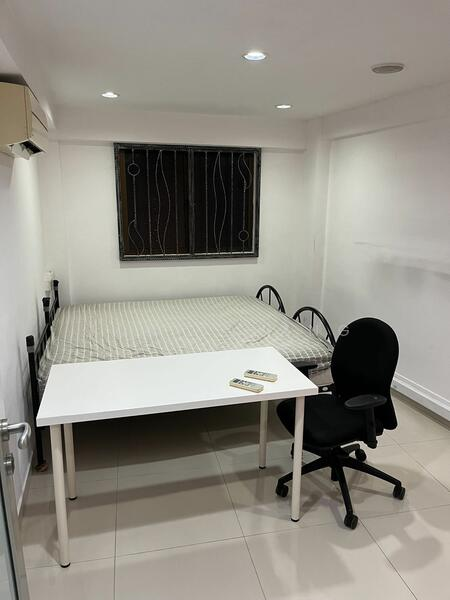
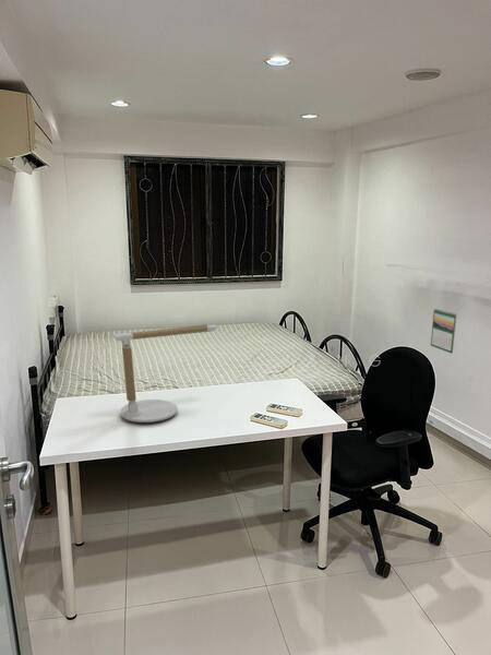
+ calendar (443, 330)
+ desk lamp (161, 400)
